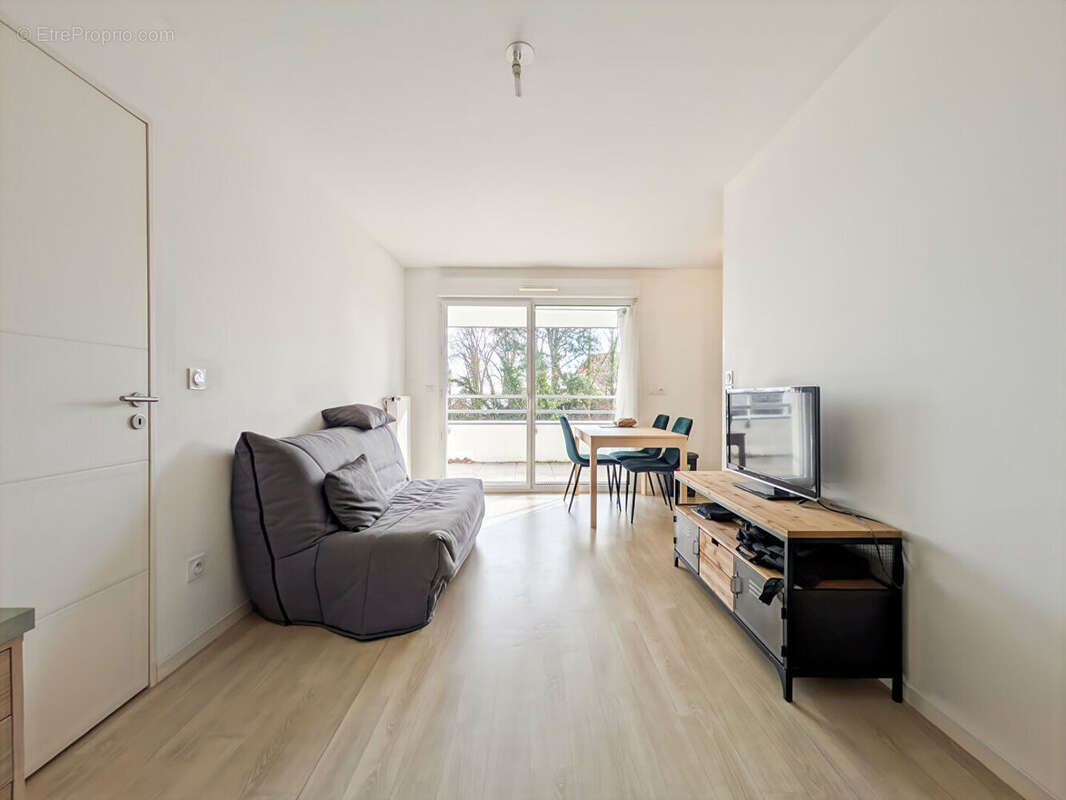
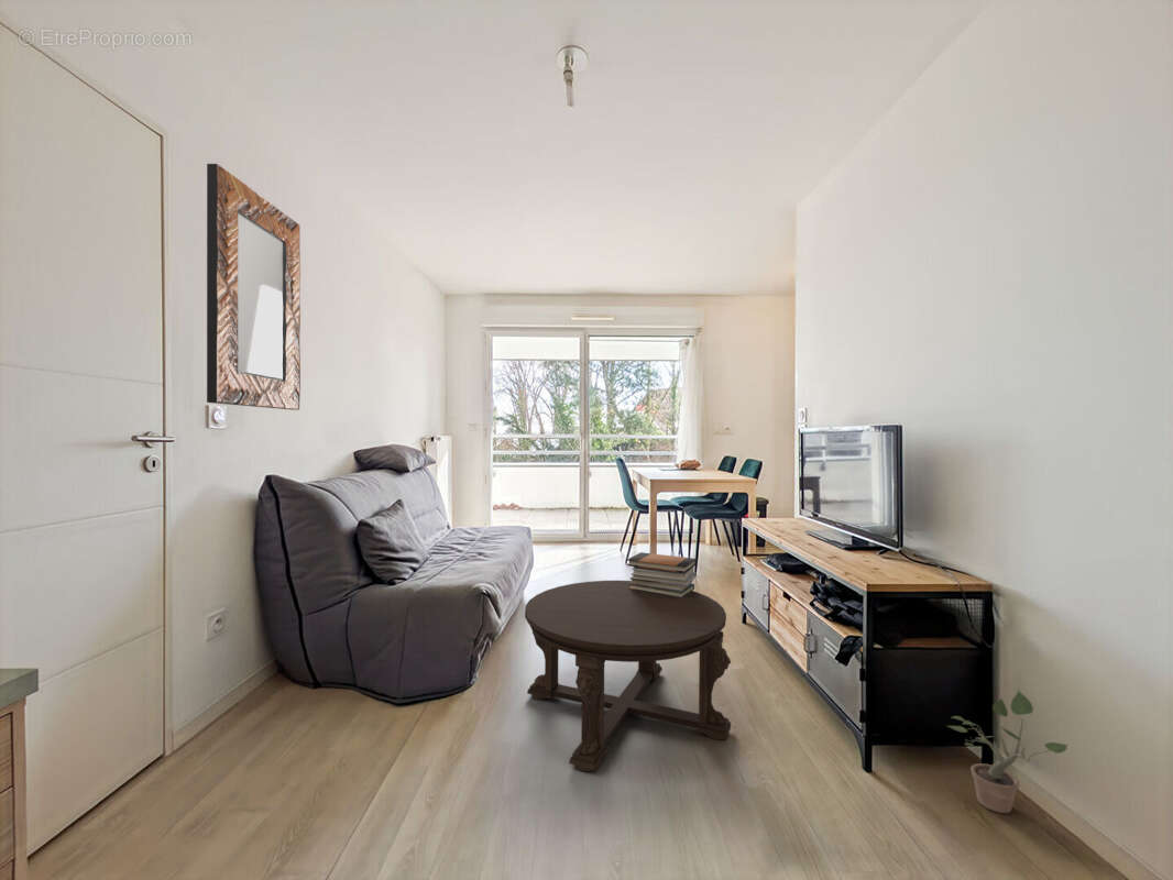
+ coffee table (623, 659)
+ home mirror (260, 302)
+ book stack (662, 573)
+ potted plant (998, 751)
